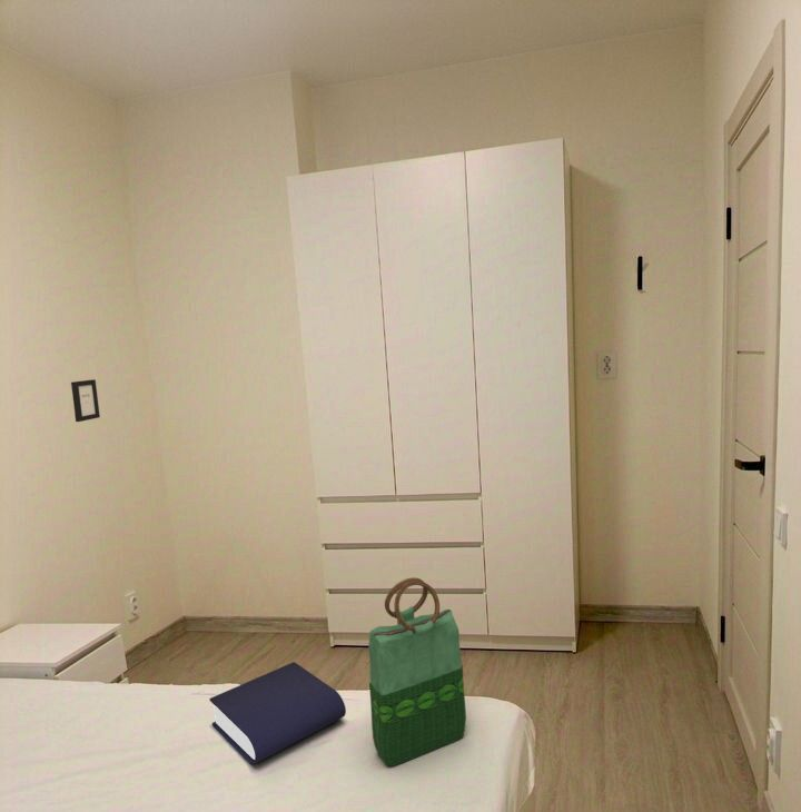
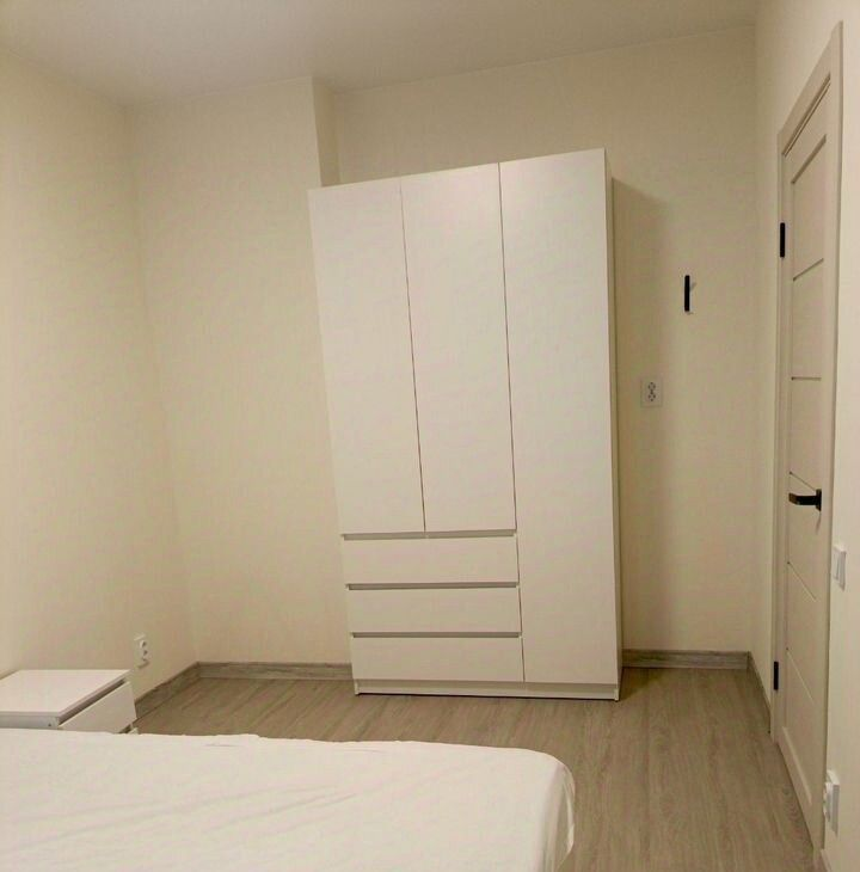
- book (277, 711)
- tote bag (415, 663)
- picture frame (85, 399)
